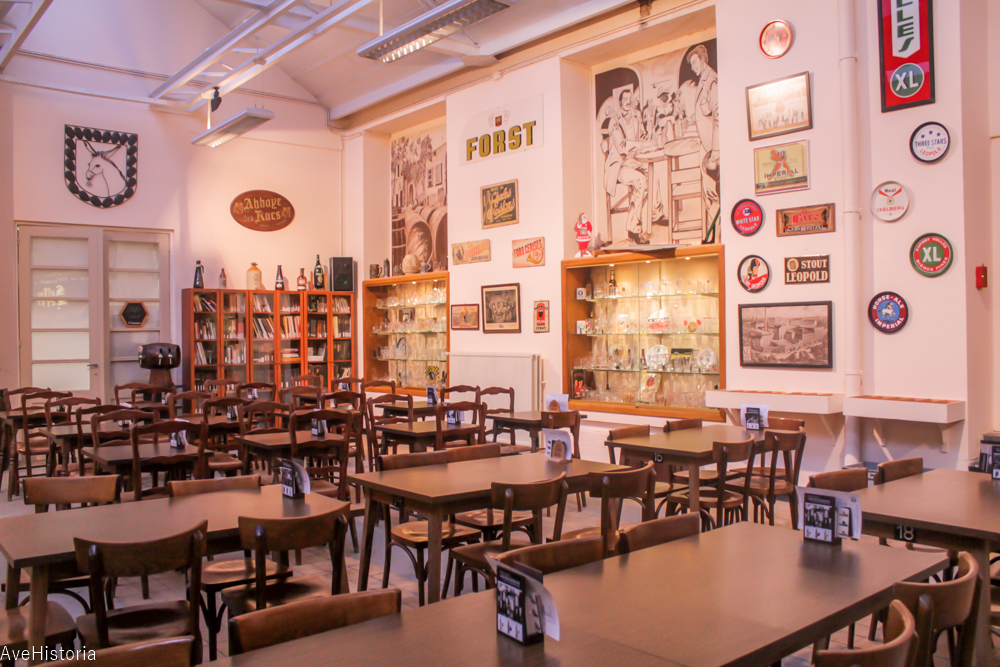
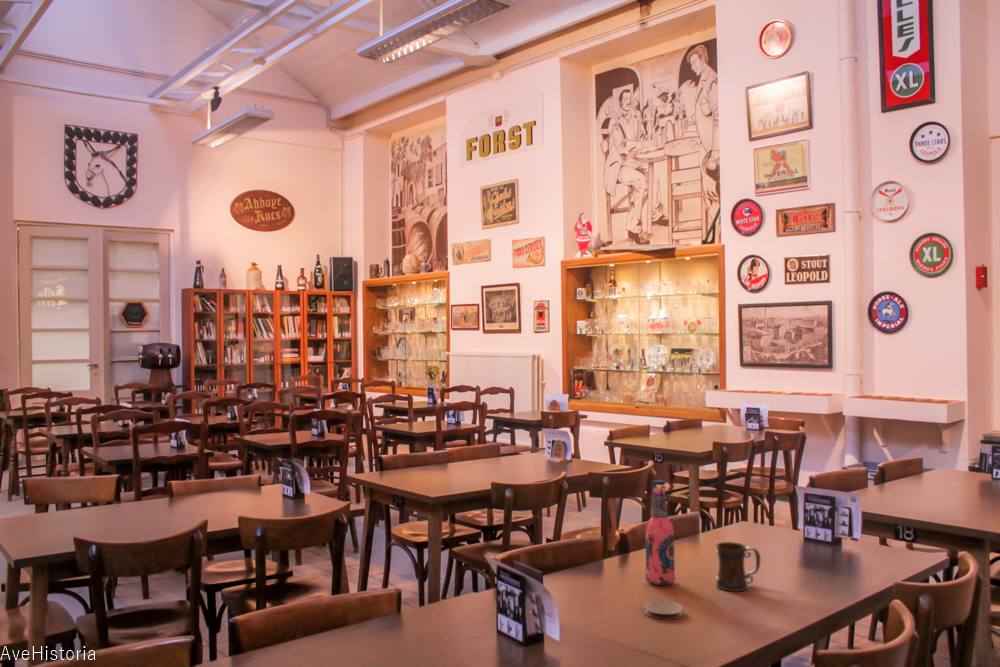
+ coaster (663, 609)
+ beer mug (739, 565)
+ alcohol (659, 531)
